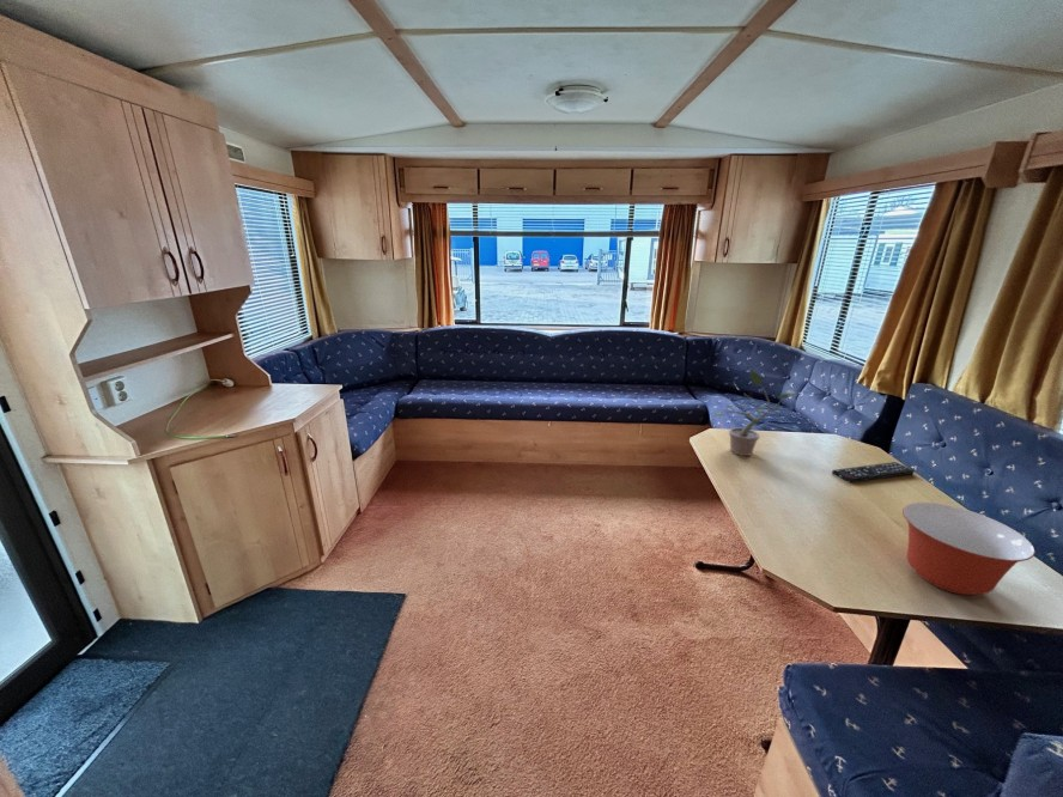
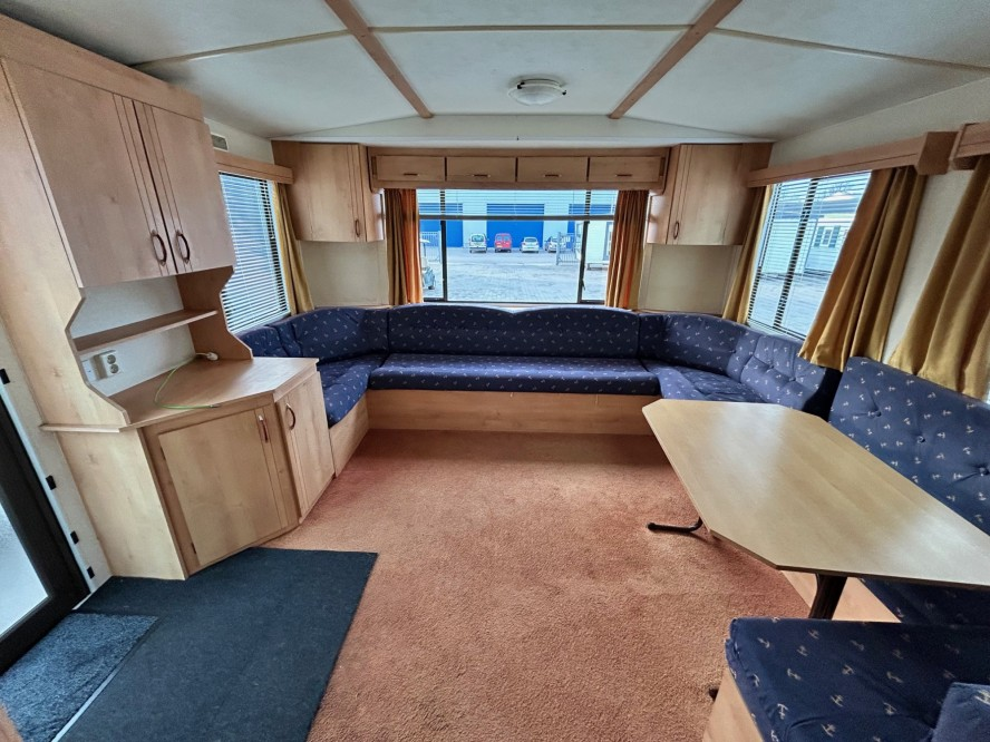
- potted plant (753, 416)
- mixing bowl (954, 553)
- remote control (873, 471)
